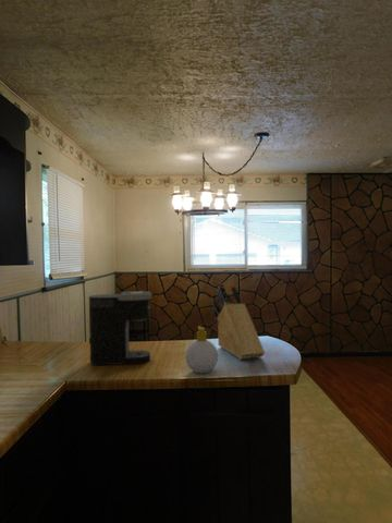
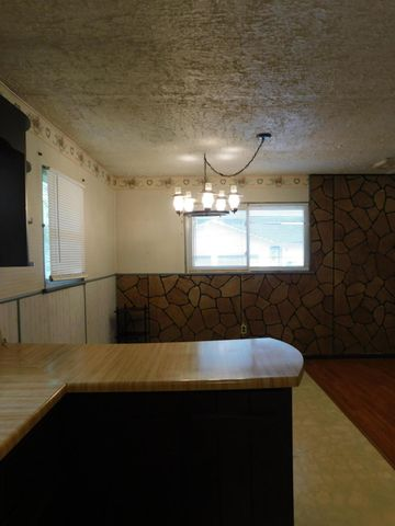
- coffee maker (120, 327)
- soap bottle (201, 349)
- knife block (235, 317)
